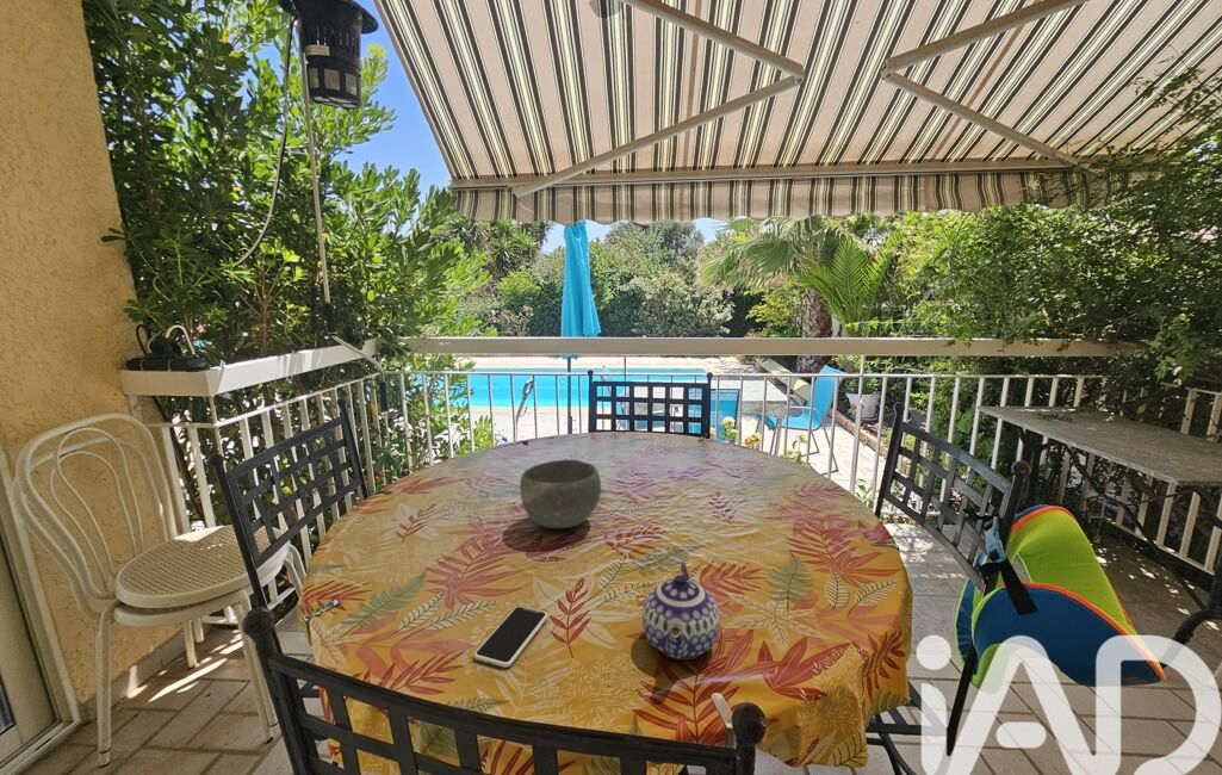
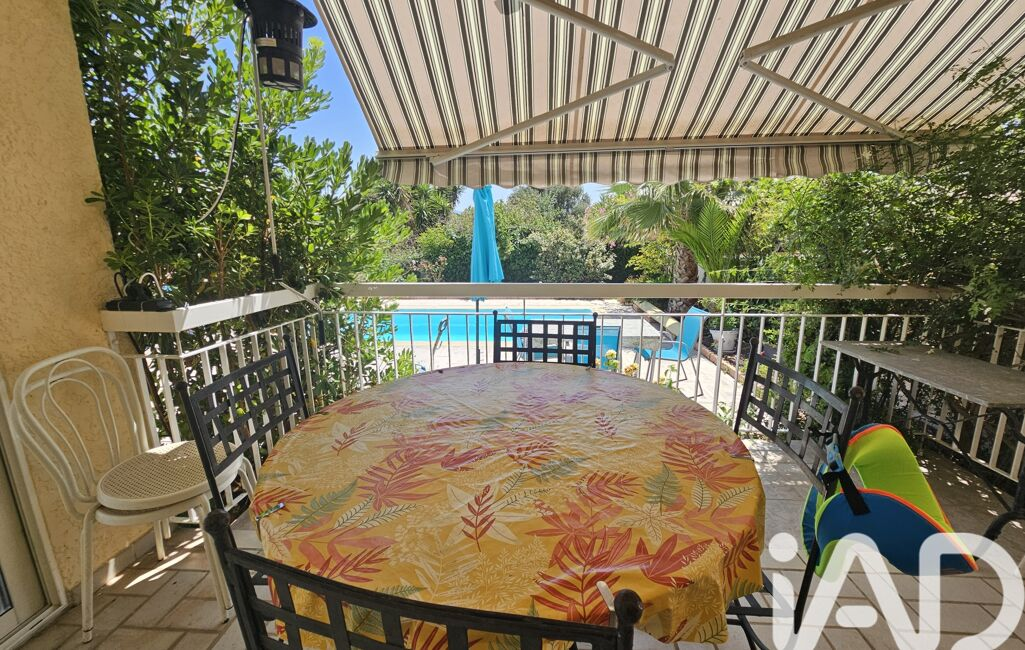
- teapot (681, 608)
- bowl (560, 497)
- smartphone (513, 634)
